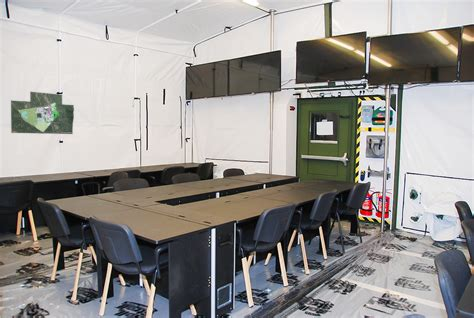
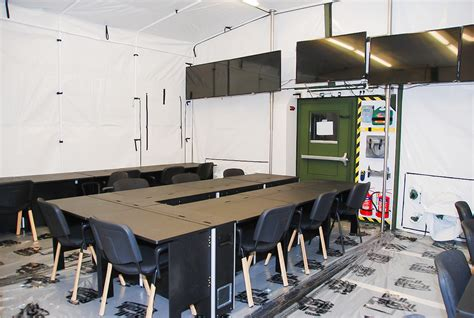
- map (44, 113)
